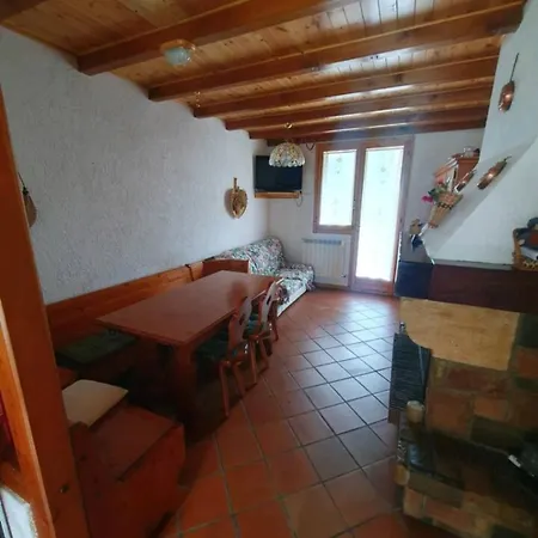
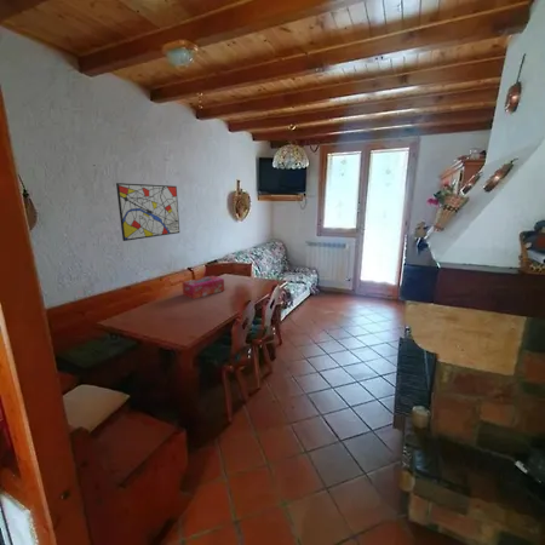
+ wall art (151, 211)
+ tissue box (203, 286)
